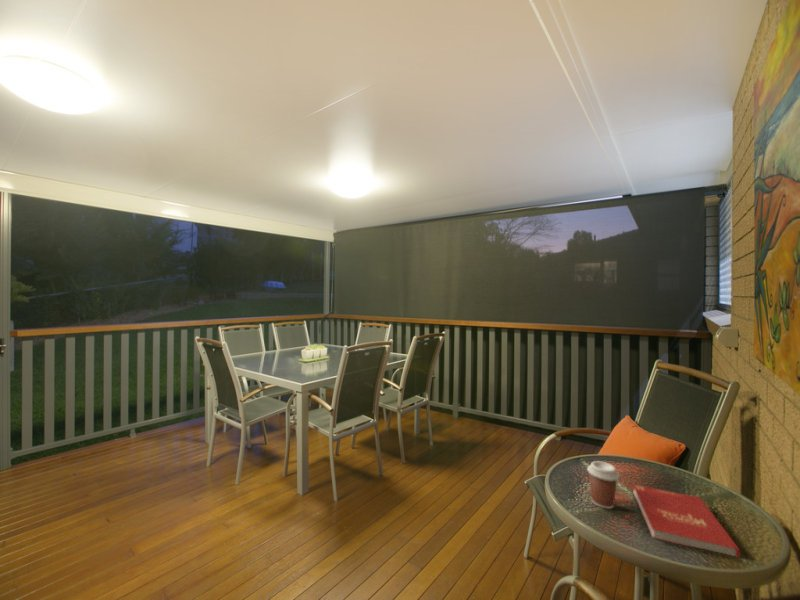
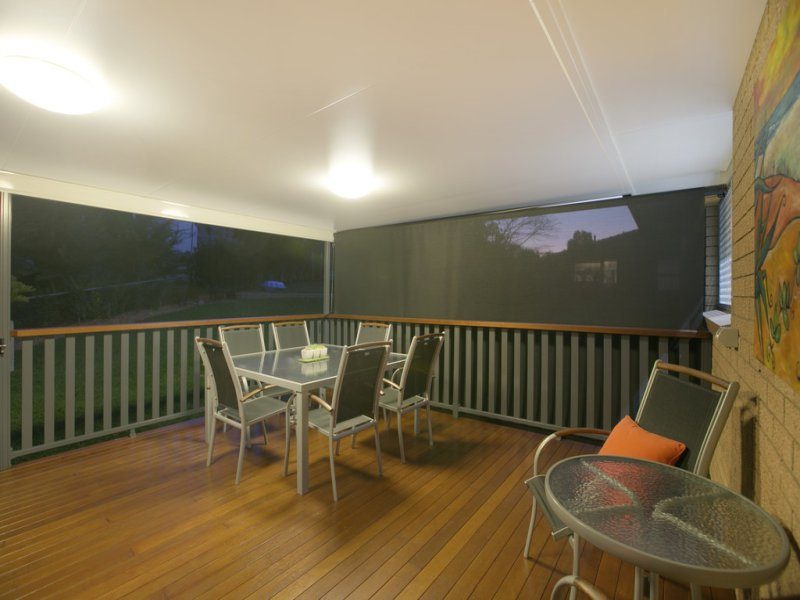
- book (678, 516)
- coffee cup (602, 484)
